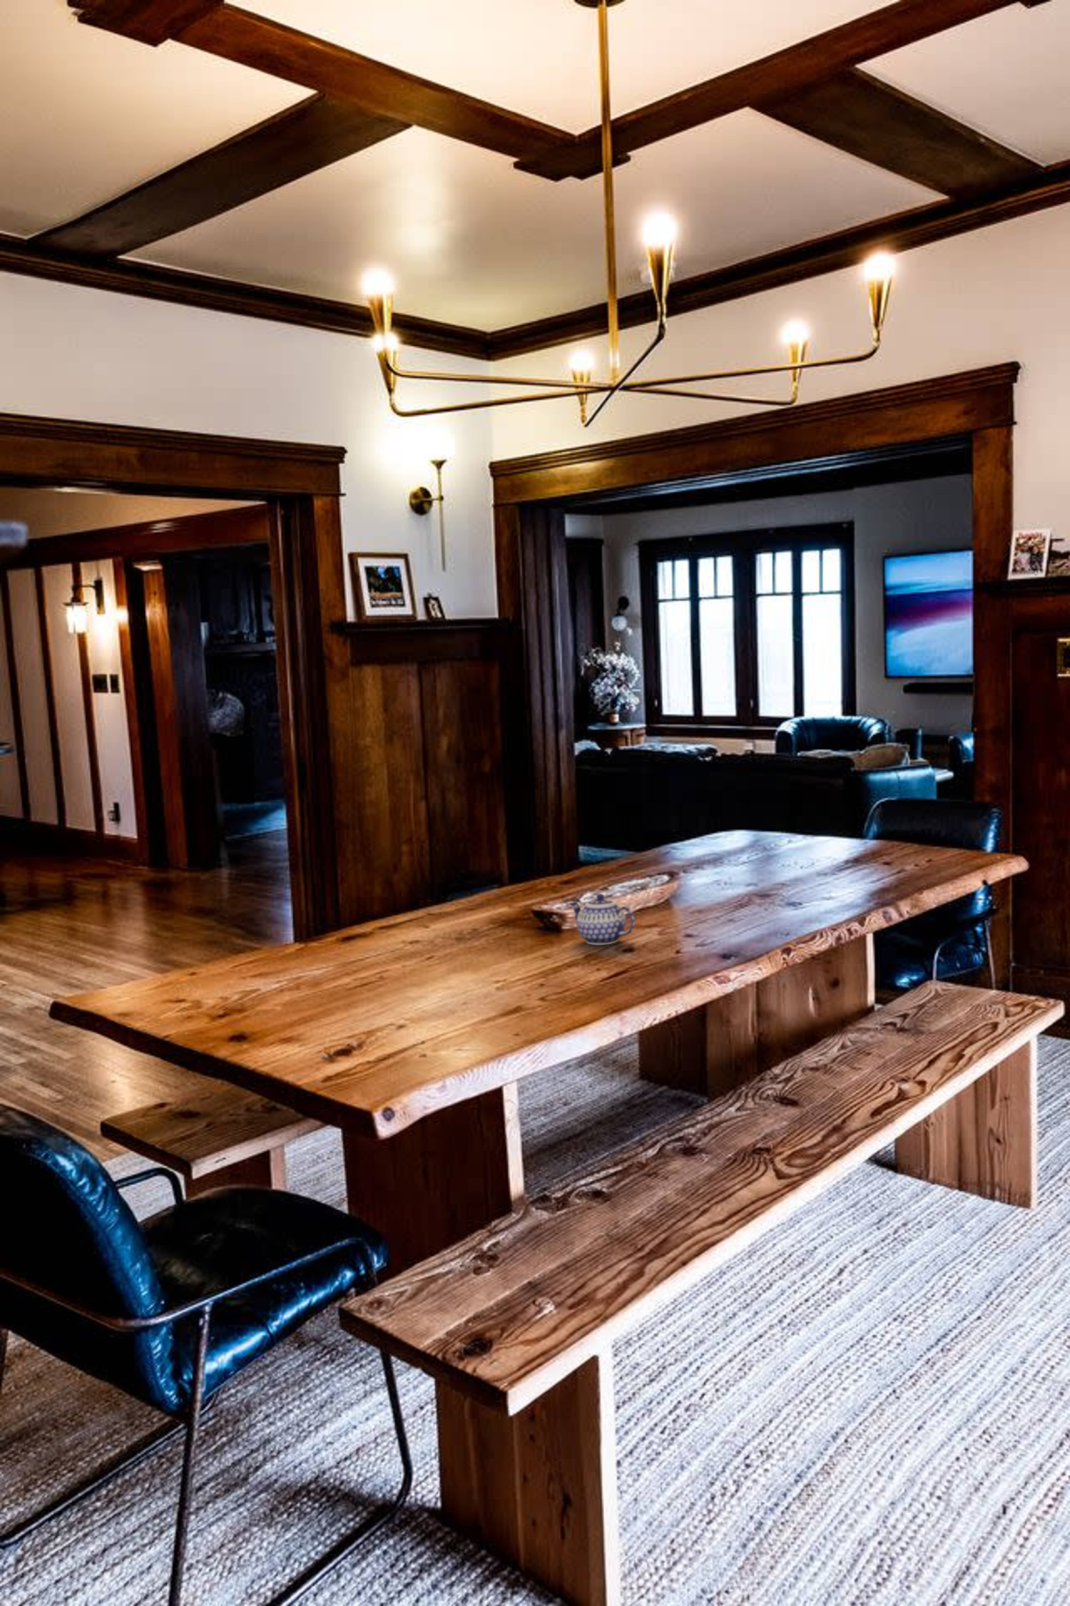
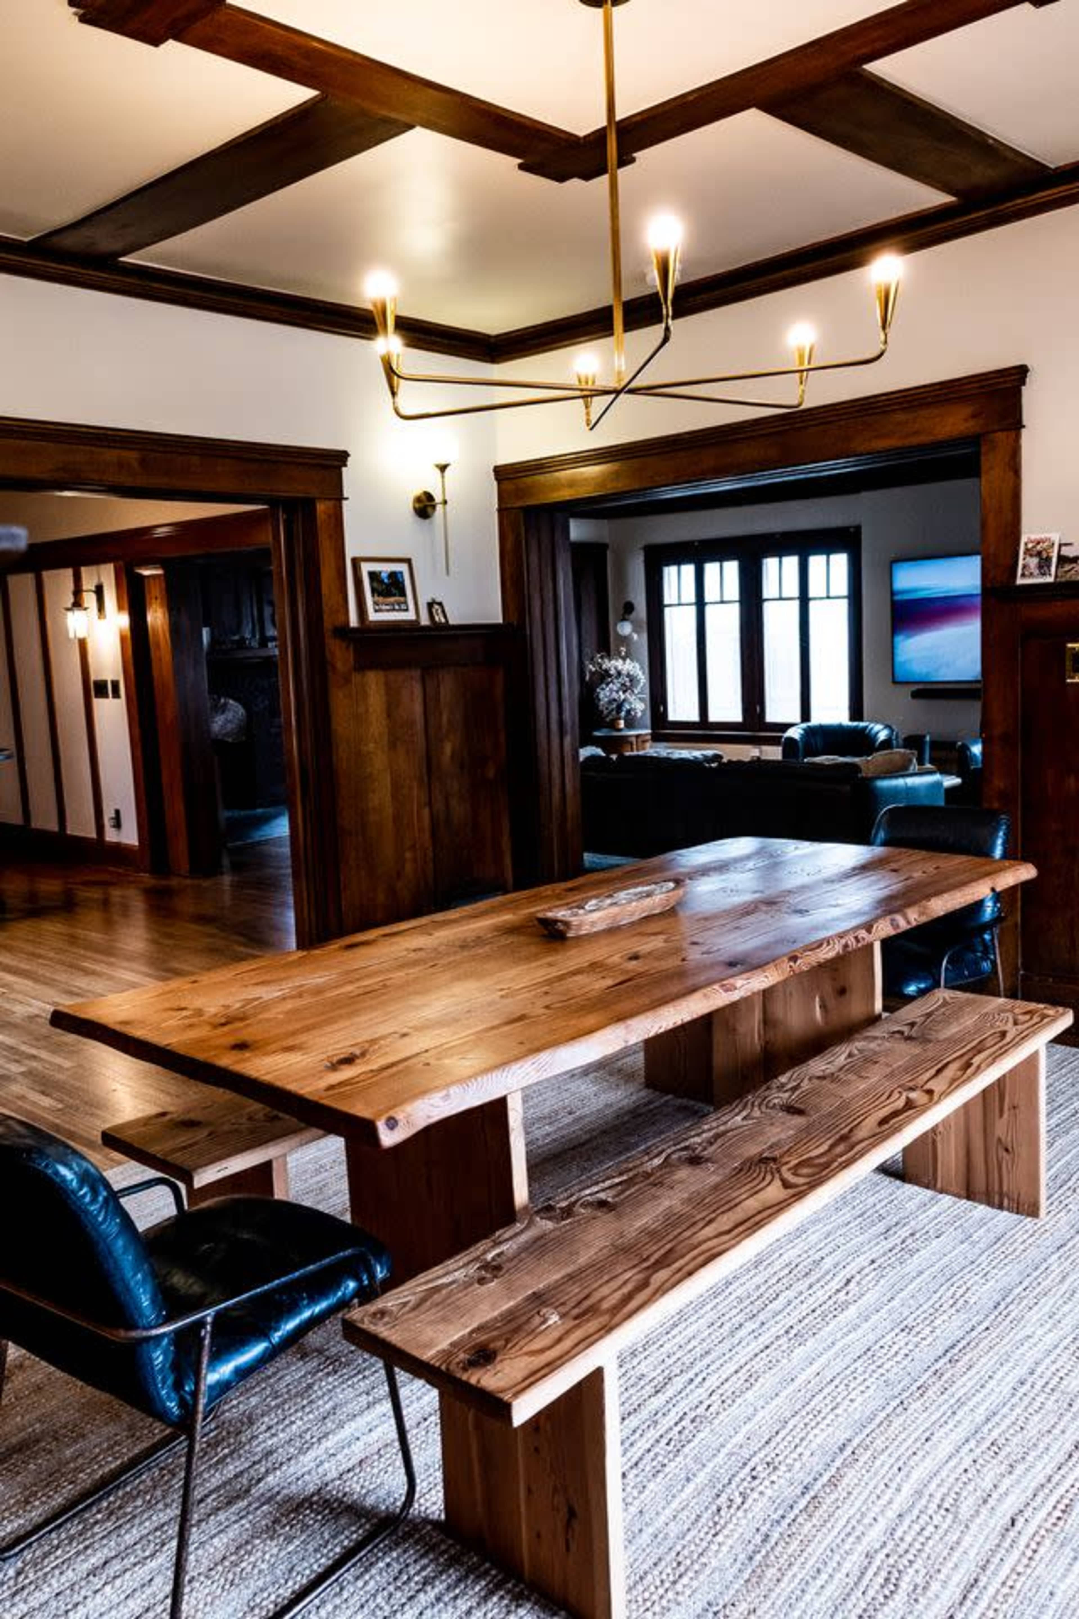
- teapot (601, 918)
